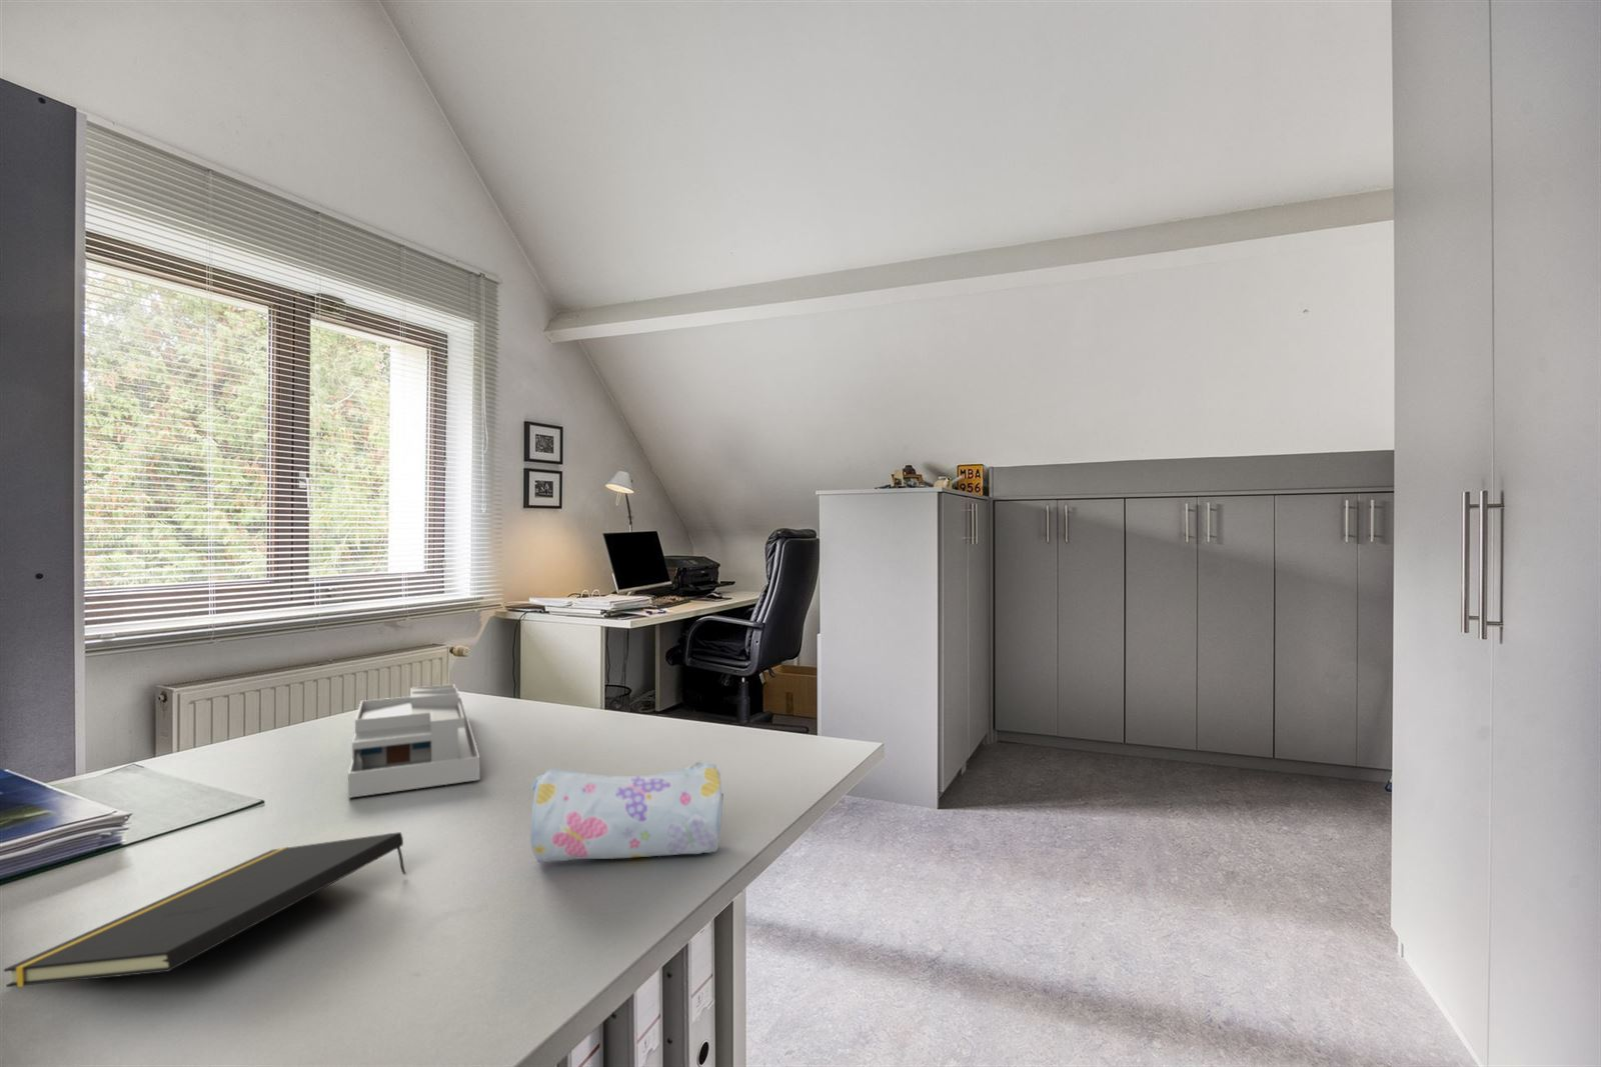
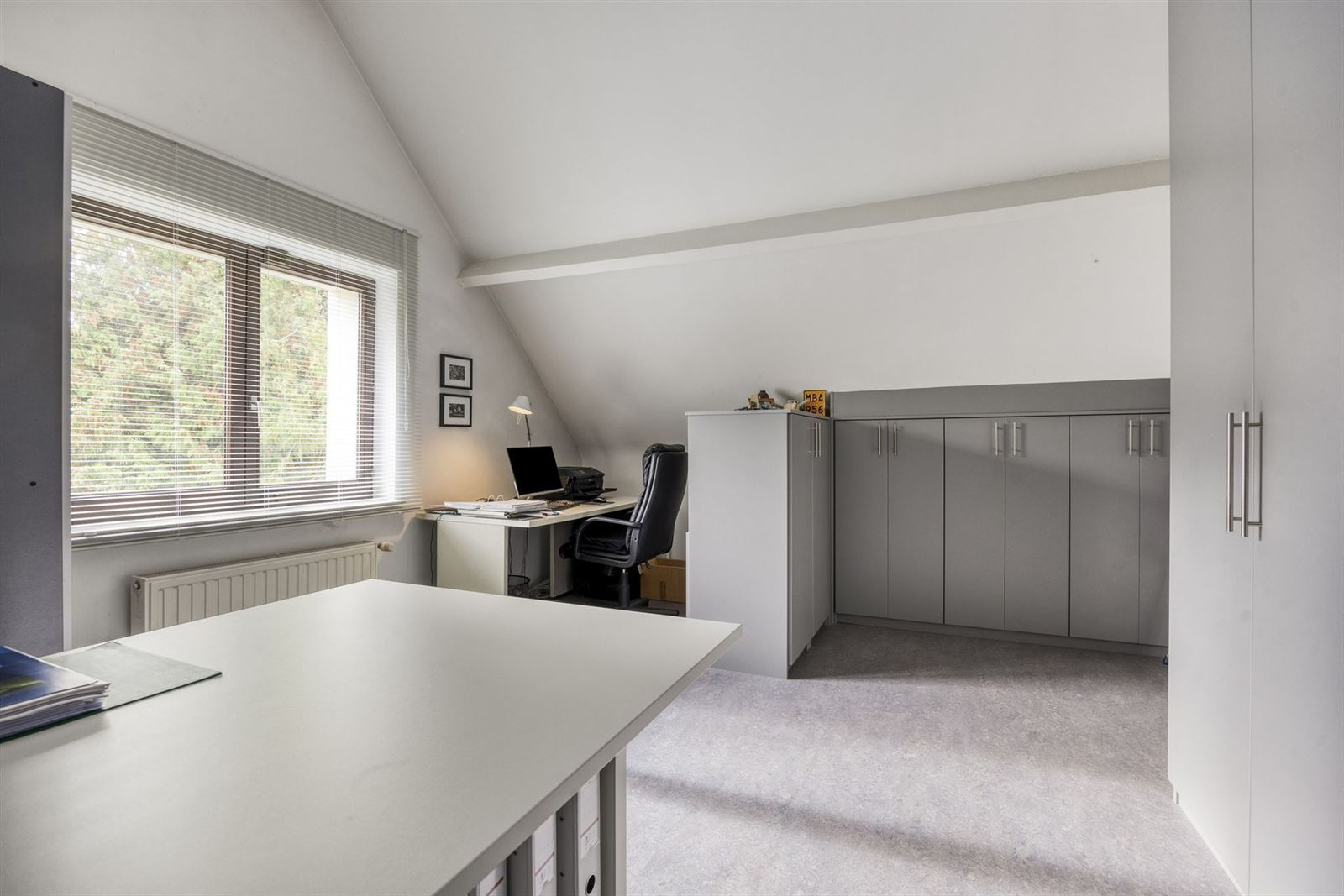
- pencil case (629, 811)
- notepad (230, 899)
- desk organizer (416, 722)
